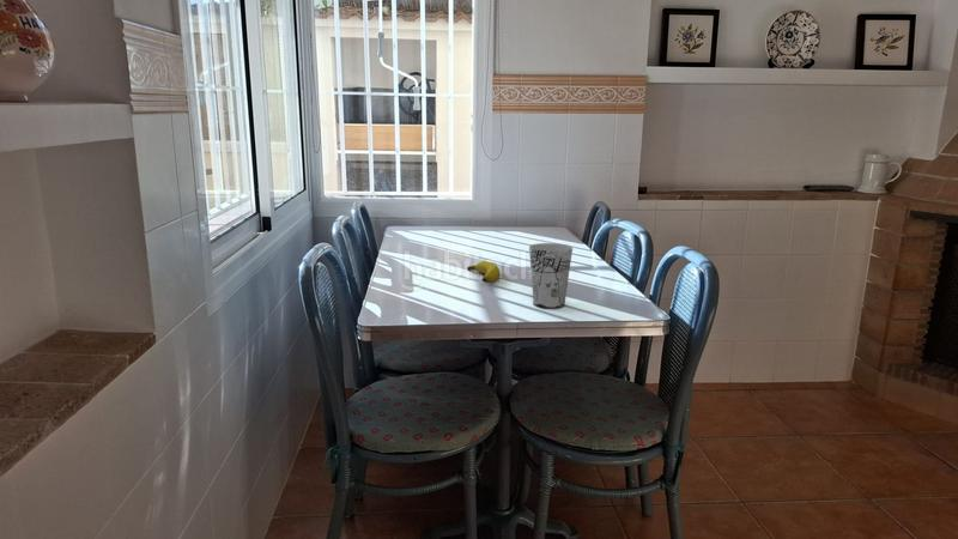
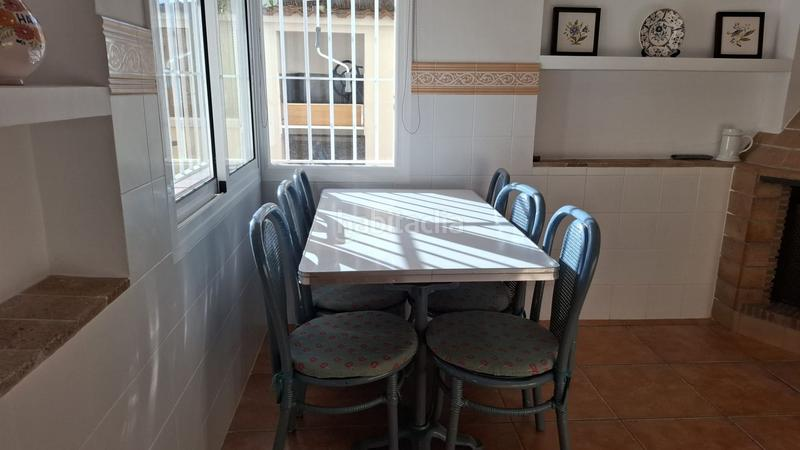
- banana (484, 270)
- cup (550, 275)
